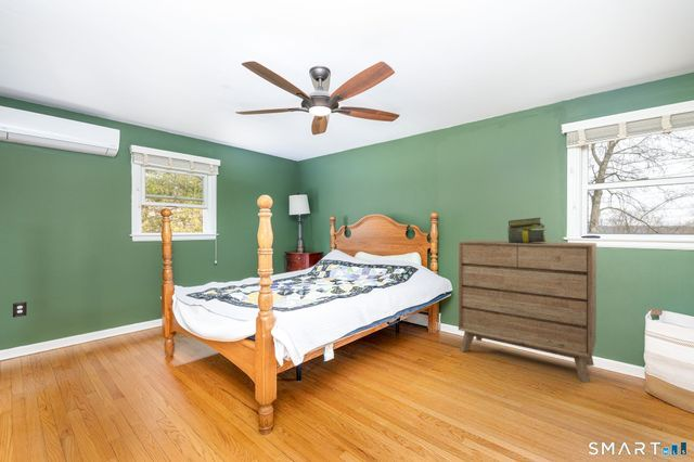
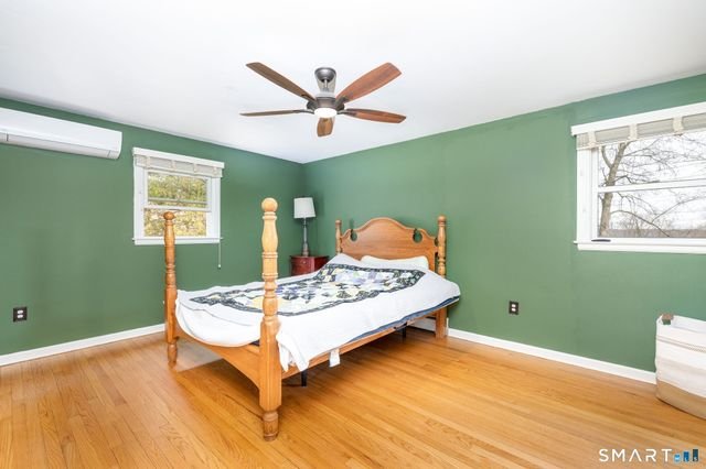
- stack of books (525, 230)
- dresser (523, 299)
